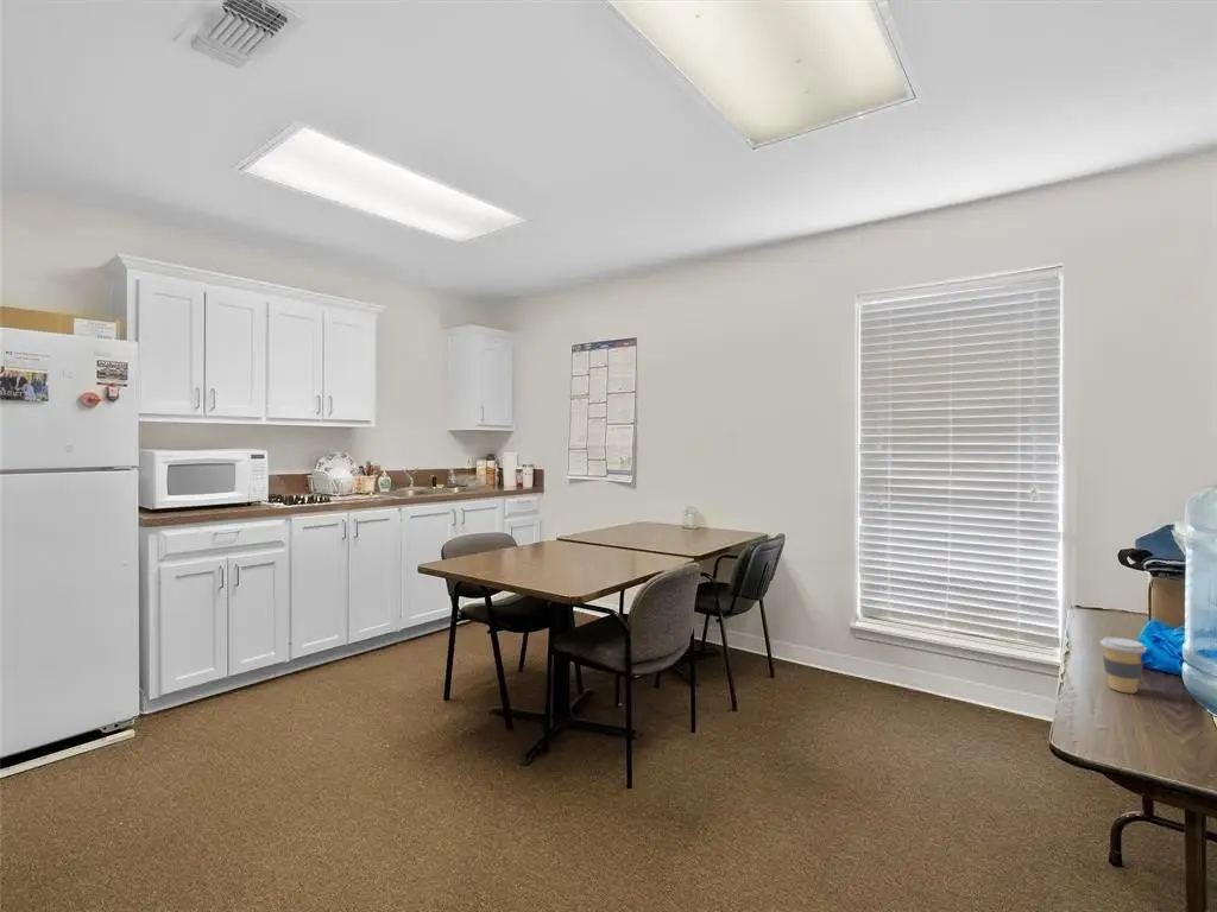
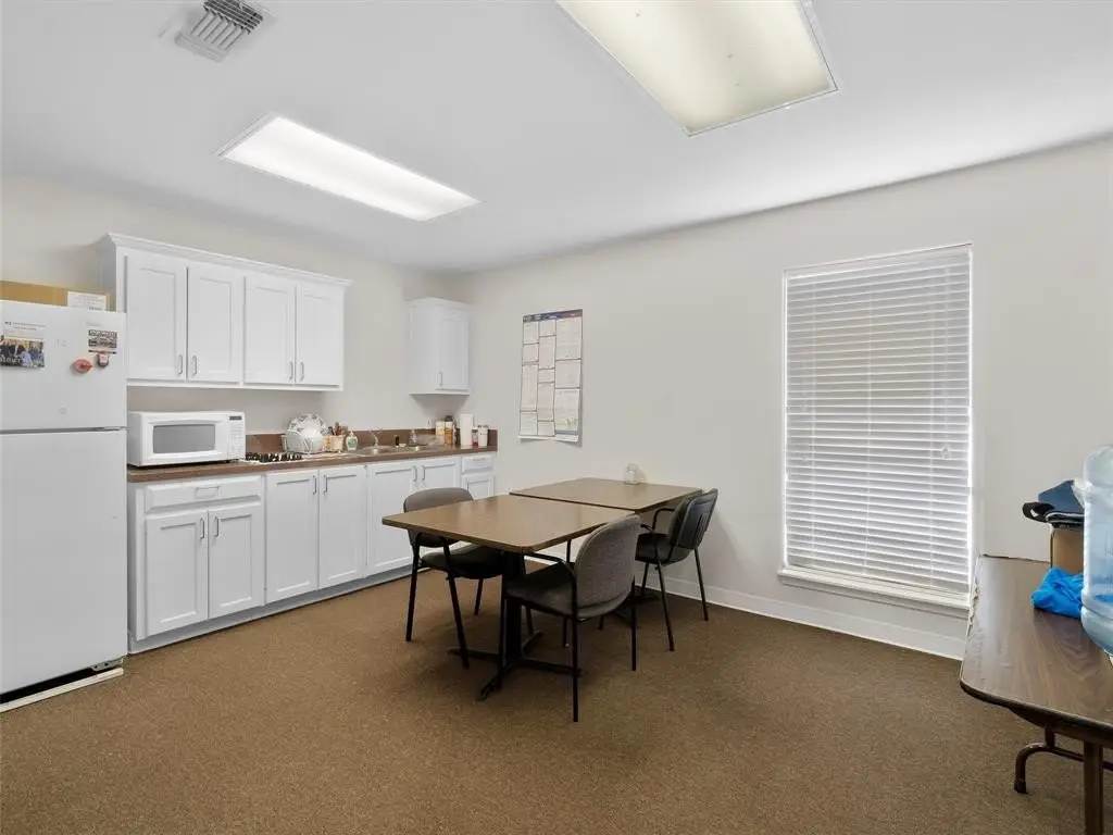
- coffee cup (1122, 665)
